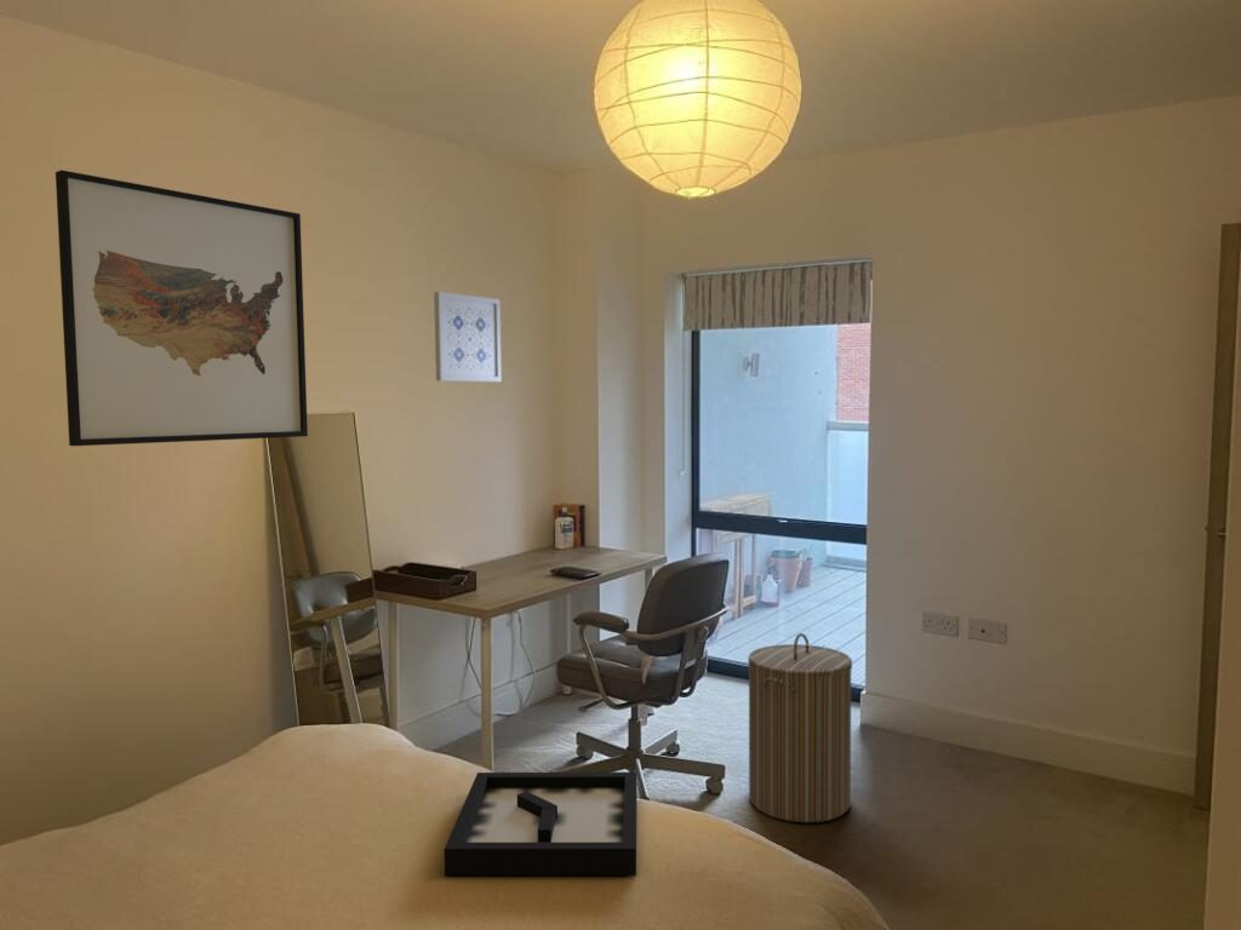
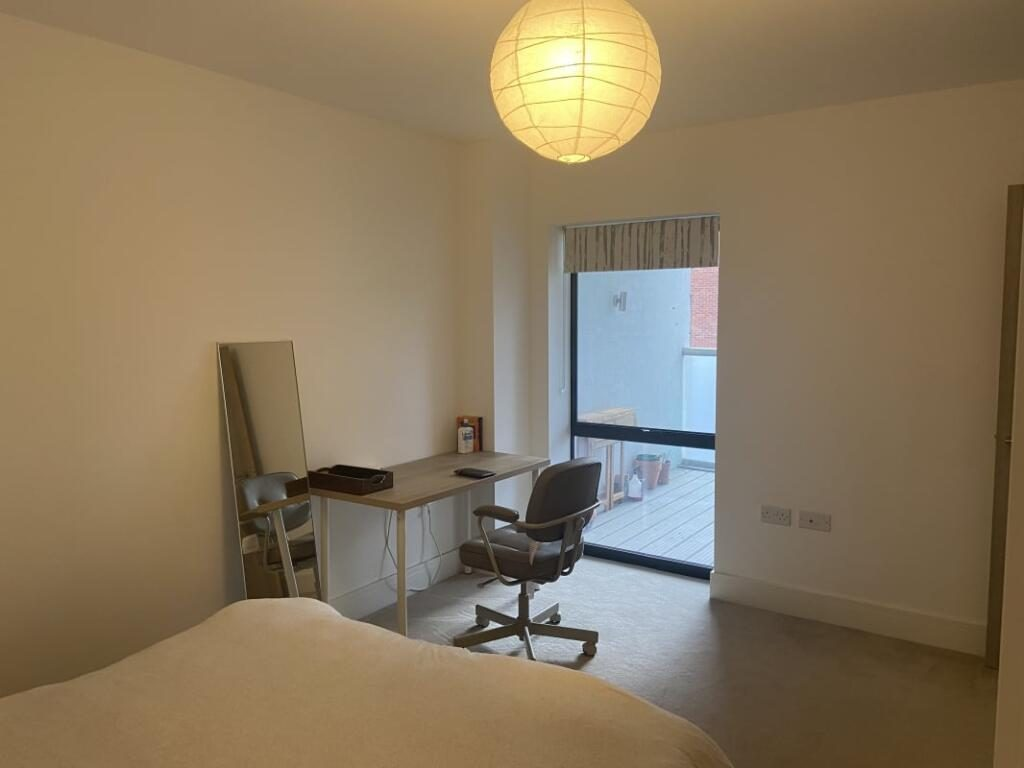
- decorative tray (549, 819)
- wall art (195, 318)
- laundry hamper (799, 718)
- wall art (469, 338)
